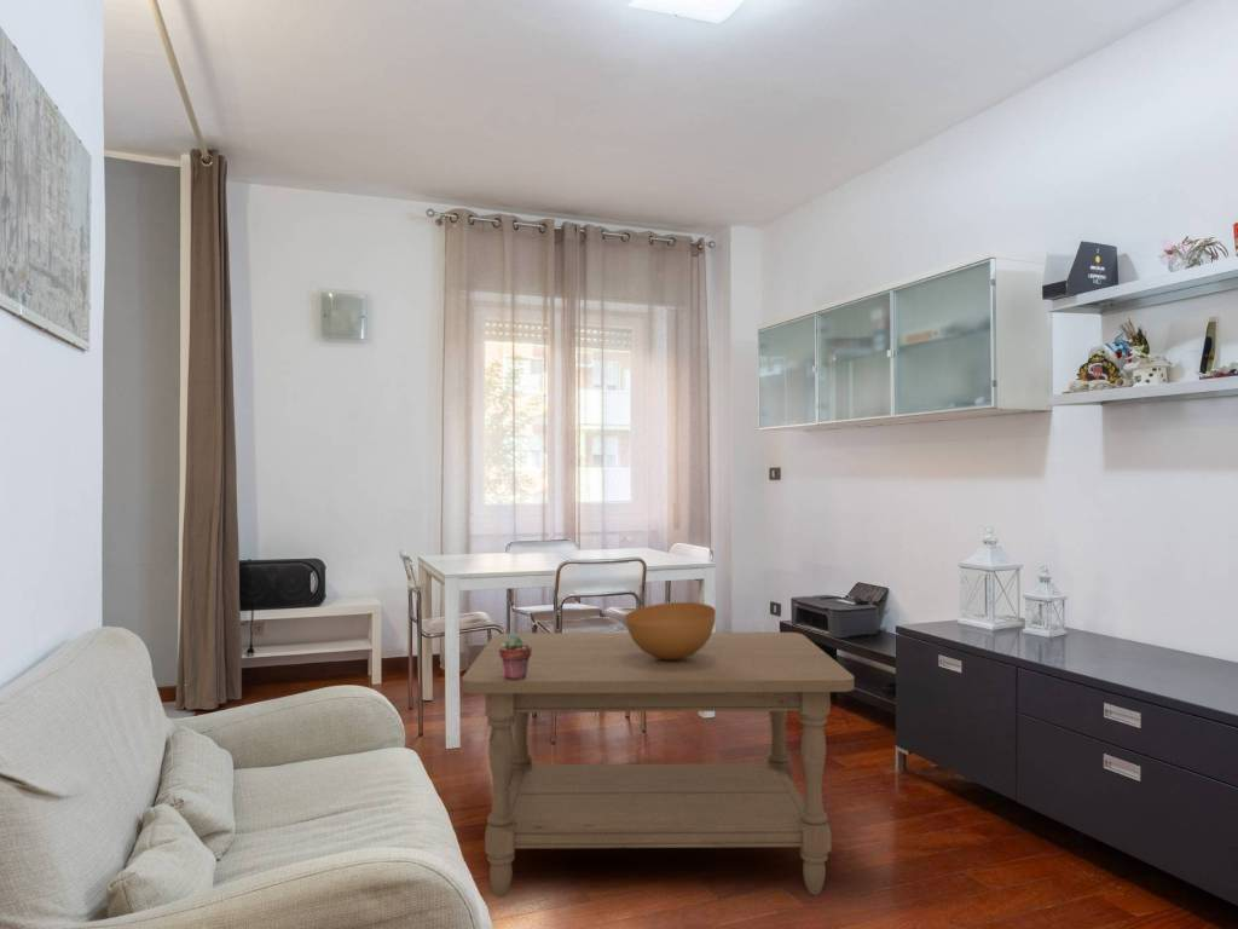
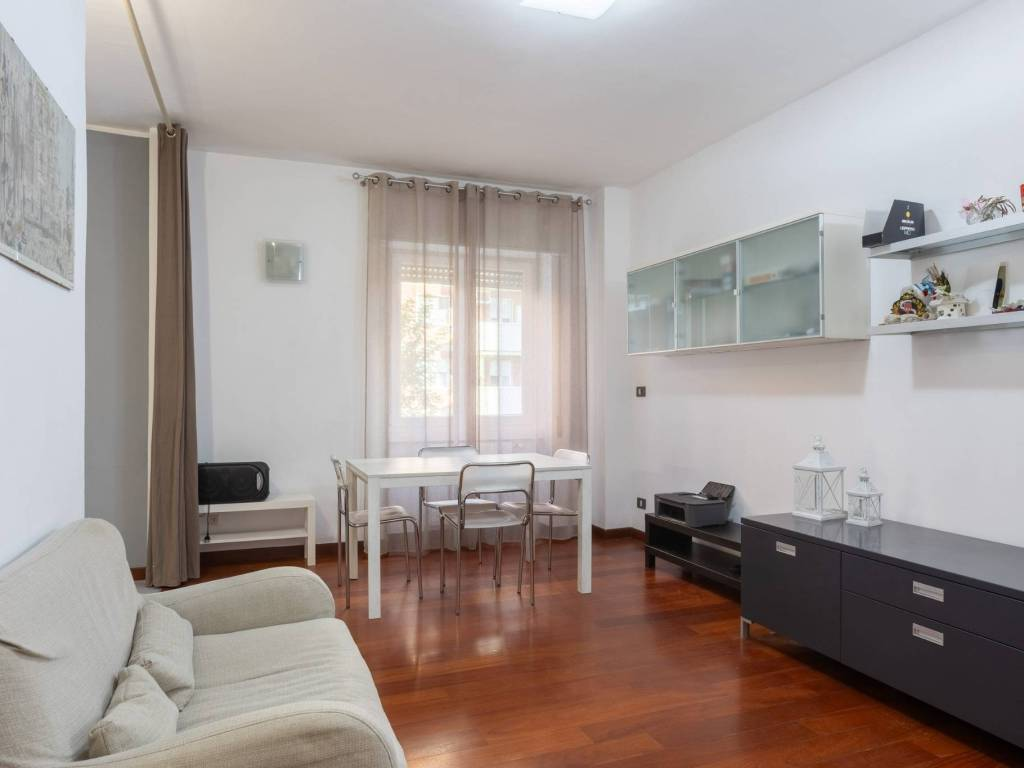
- decorative bowl (670, 633)
- coffee table (653, 764)
- potted succulent (515, 654)
